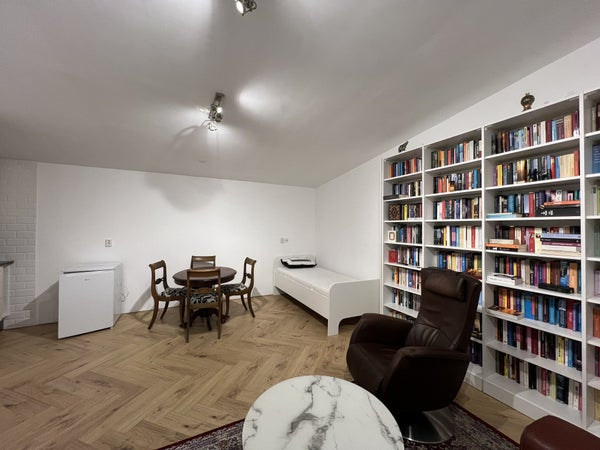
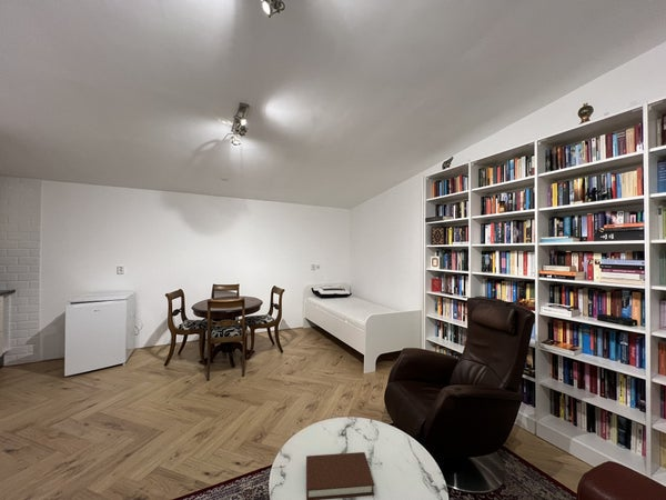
+ book (337, 473)
